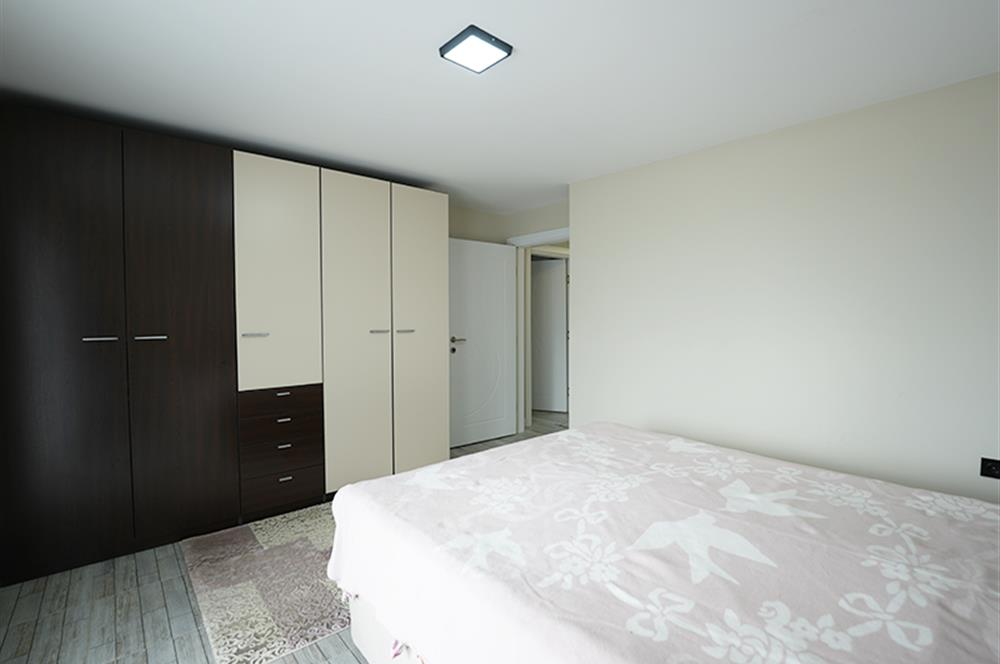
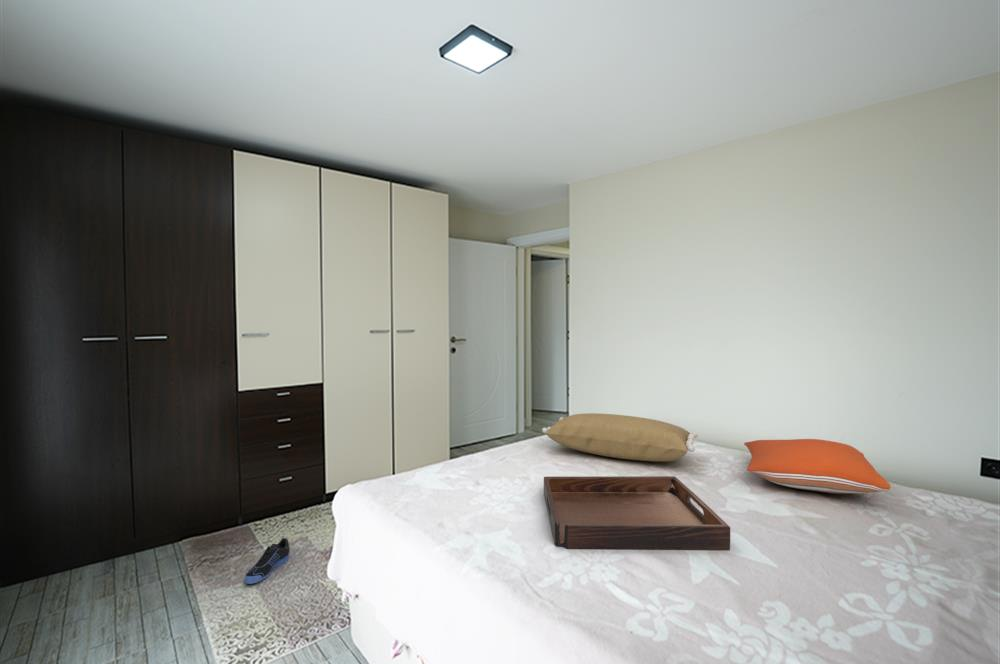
+ pillow (806, 463)
+ serving tray (623, 507)
+ sneaker (267, 559)
+ pillow (618, 434)
